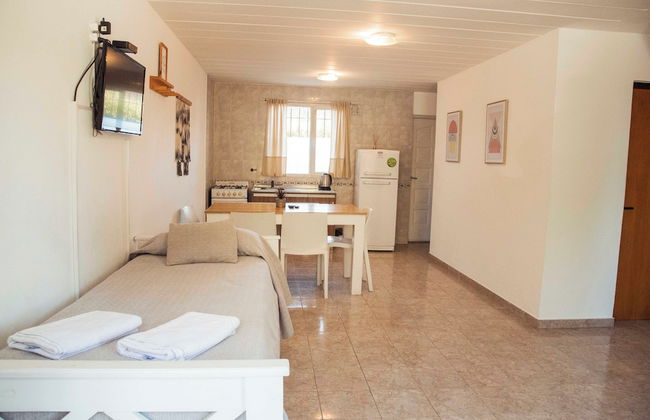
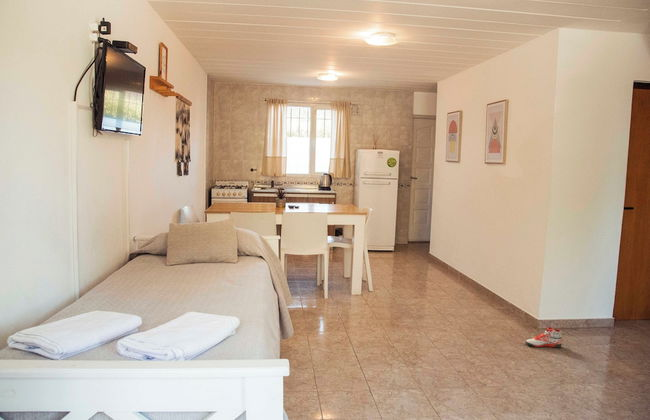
+ sneaker (543, 336)
